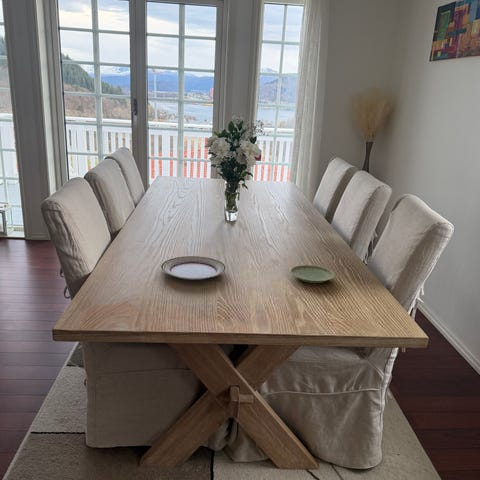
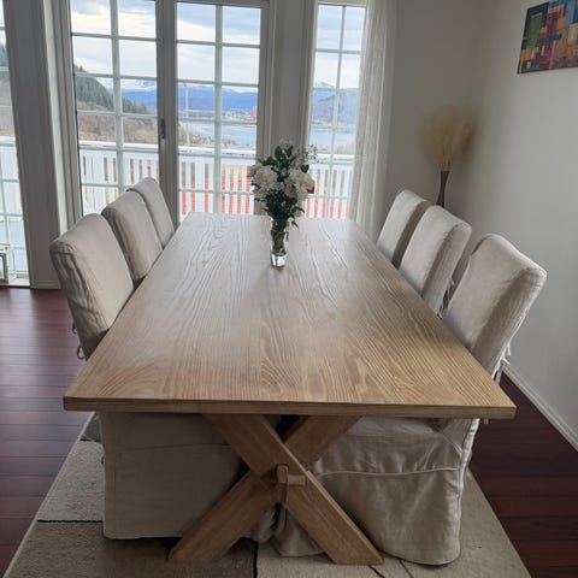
- plate (193, 269)
- plate (311, 275)
